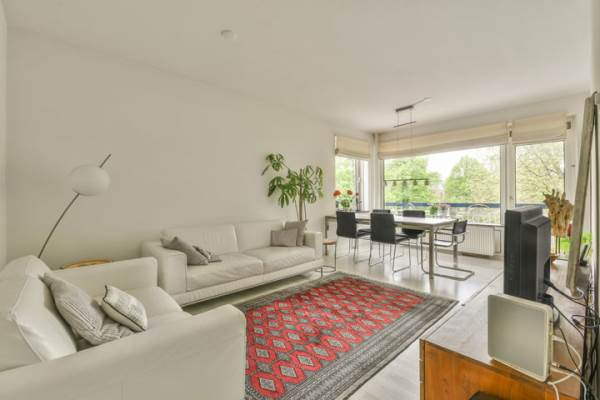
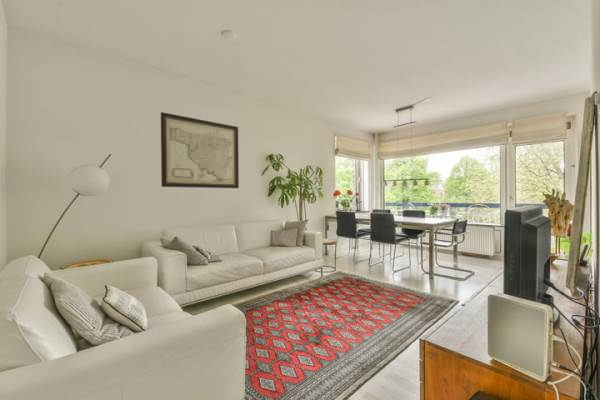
+ wall art (203, 154)
